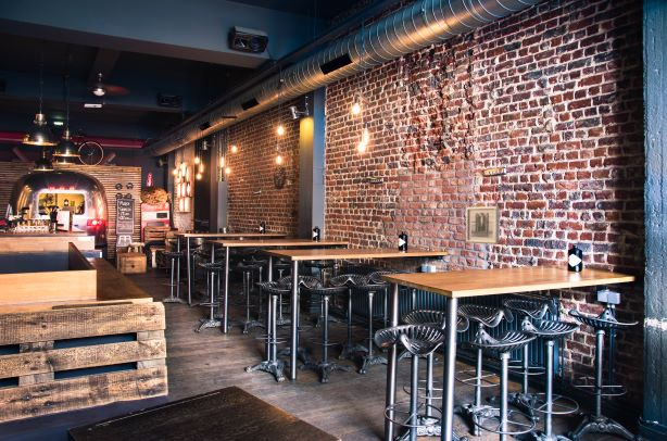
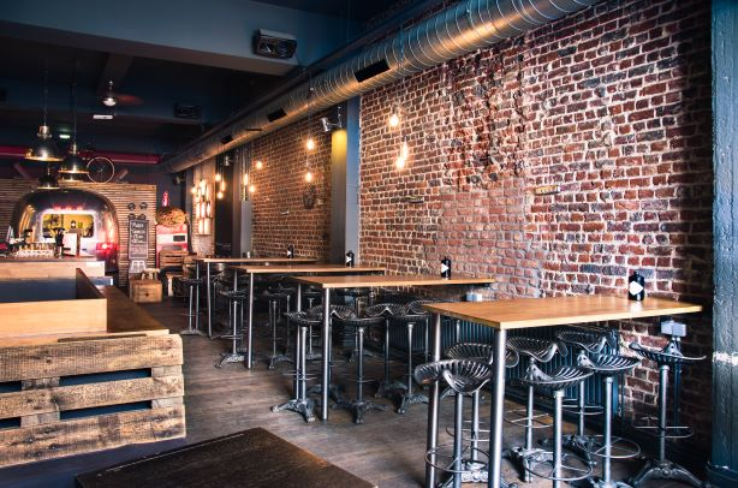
- wall art (481, 225)
